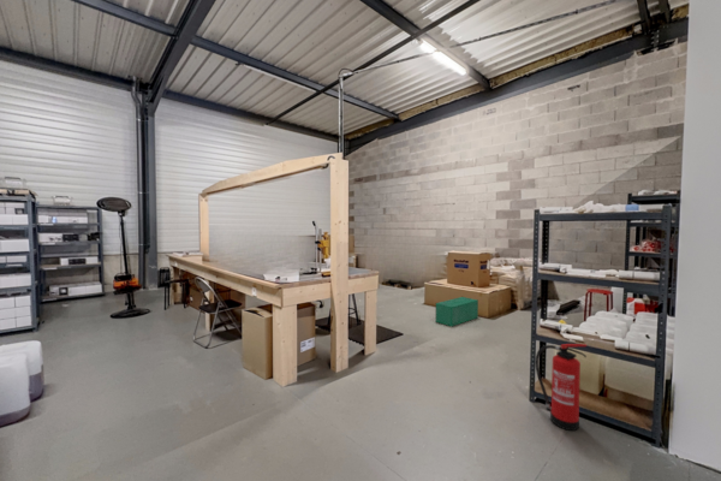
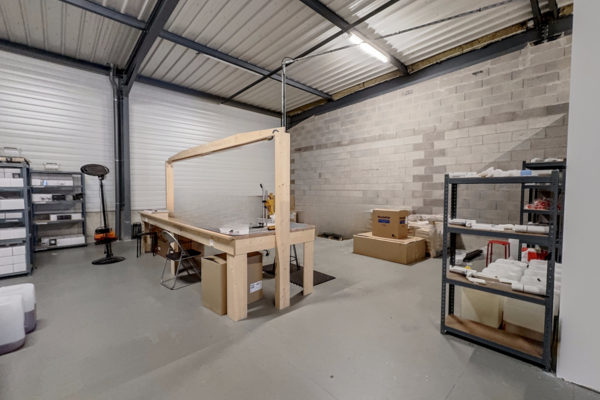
- storage bin (457, 310)
- fire extinguisher (559, 379)
